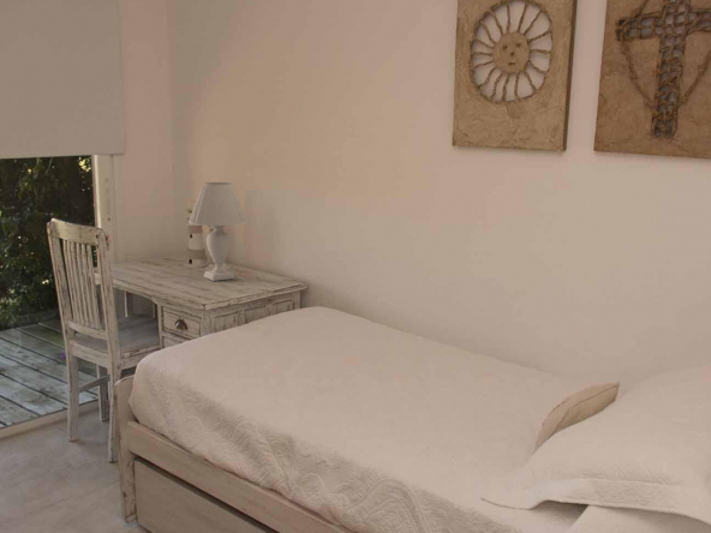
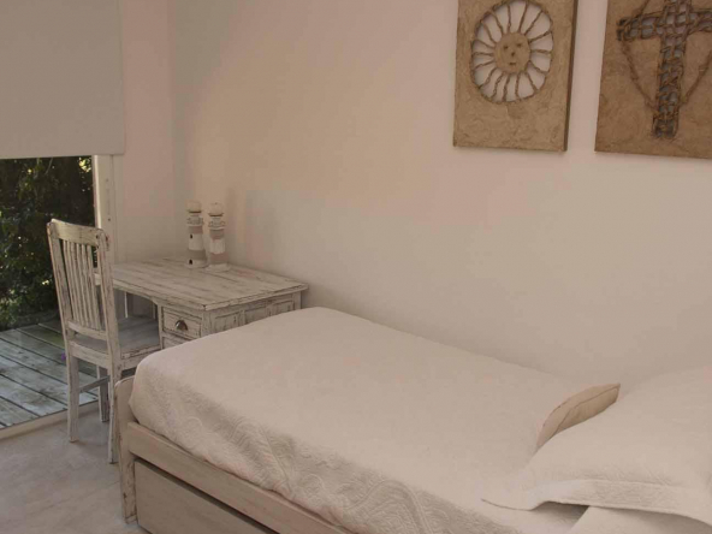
- table lamp (217, 230)
